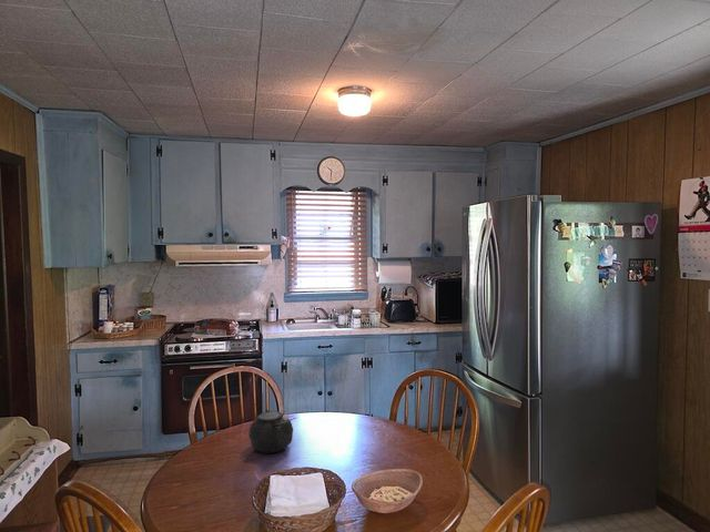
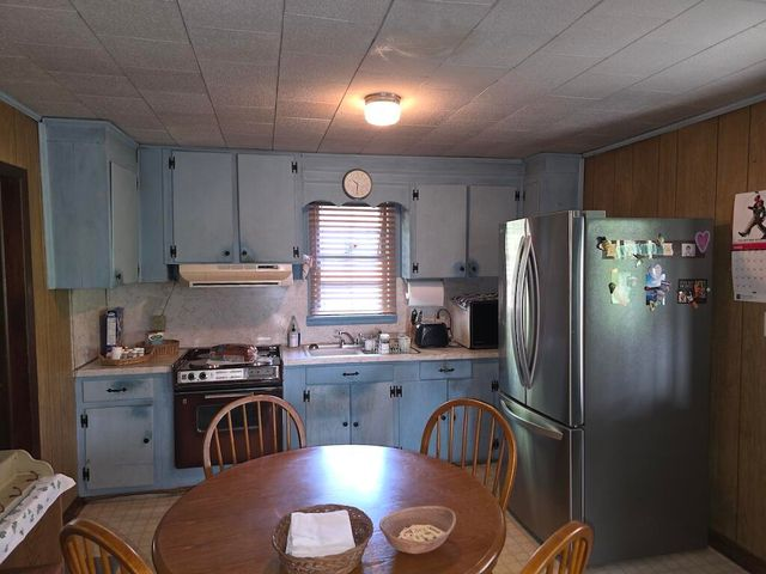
- teapot (272, 432)
